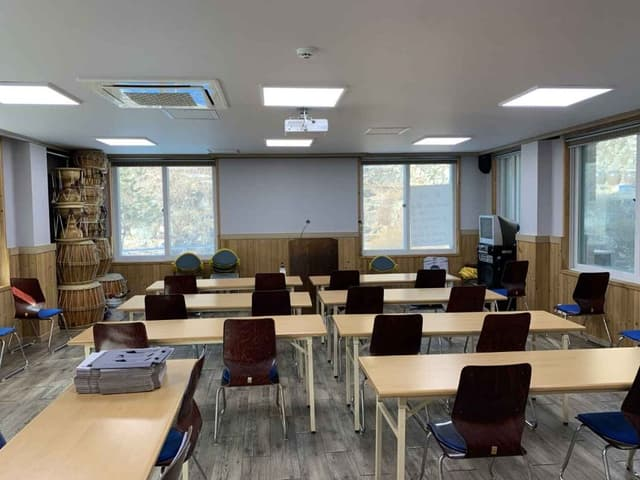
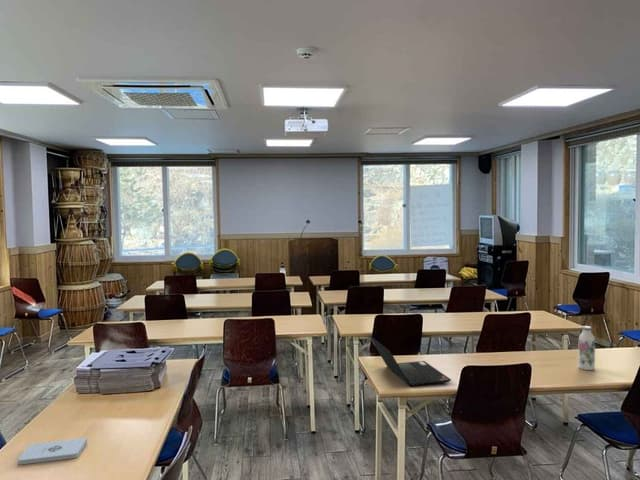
+ notepad (53, 450)
+ water bottle (586, 347)
+ laptop computer (408, 362)
